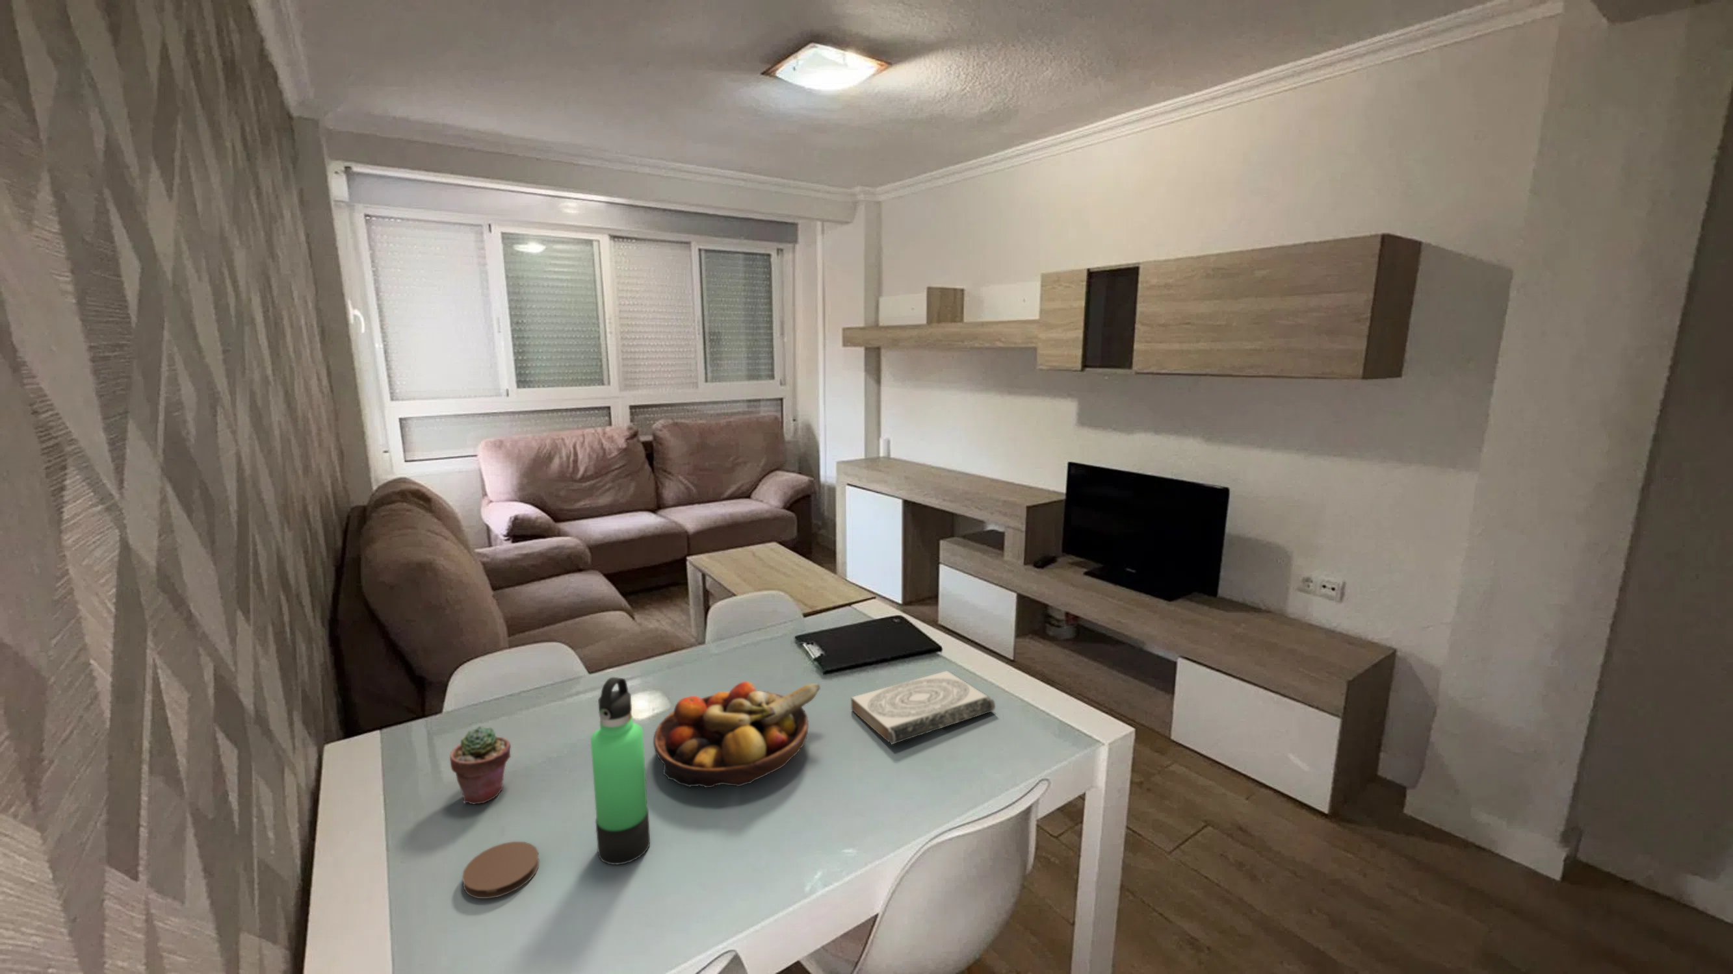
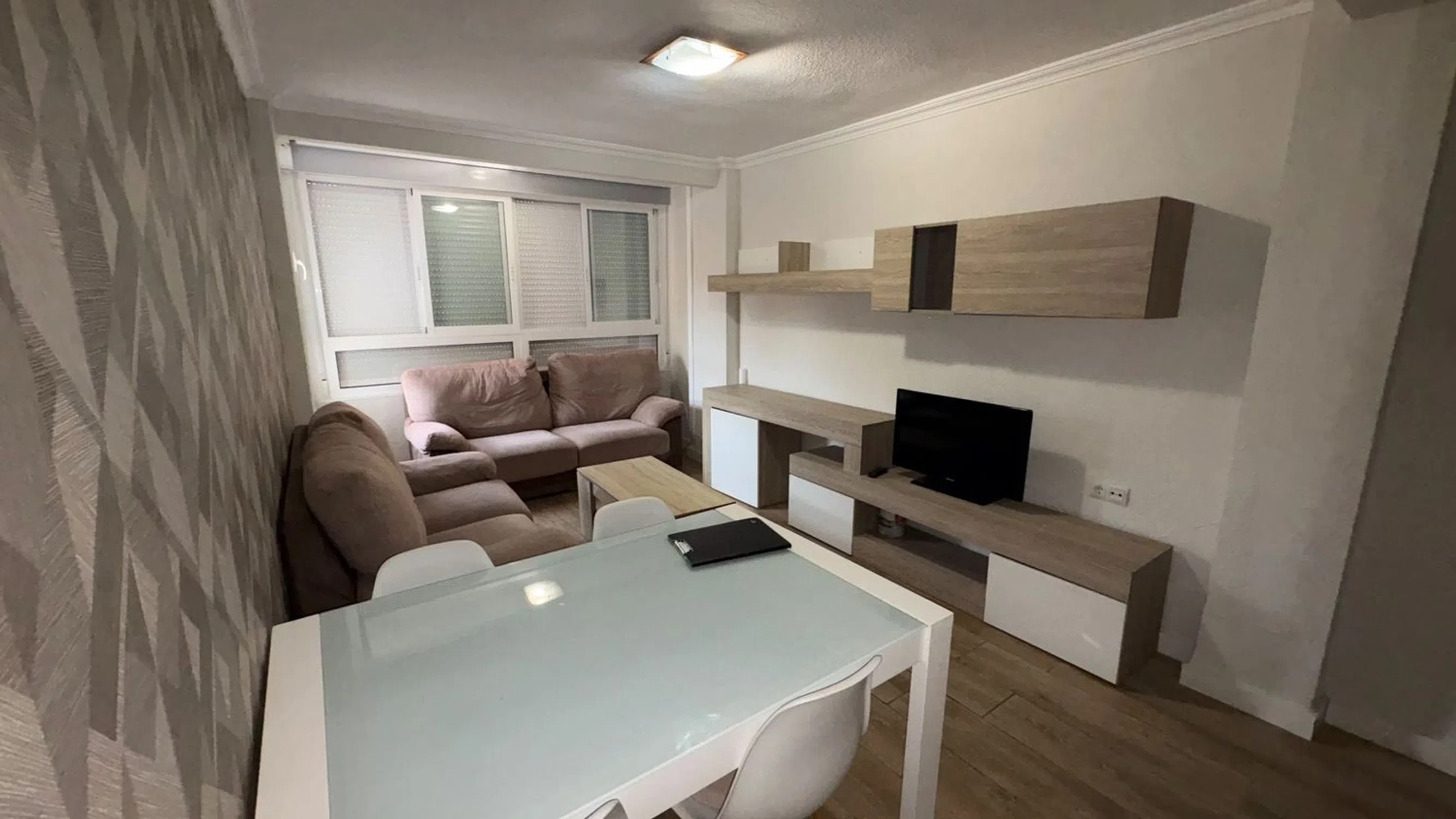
- thermos bottle (619, 765)
- potted succulent (481, 761)
- fruit bowl (733, 719)
- book (922, 705)
- coaster (501, 868)
